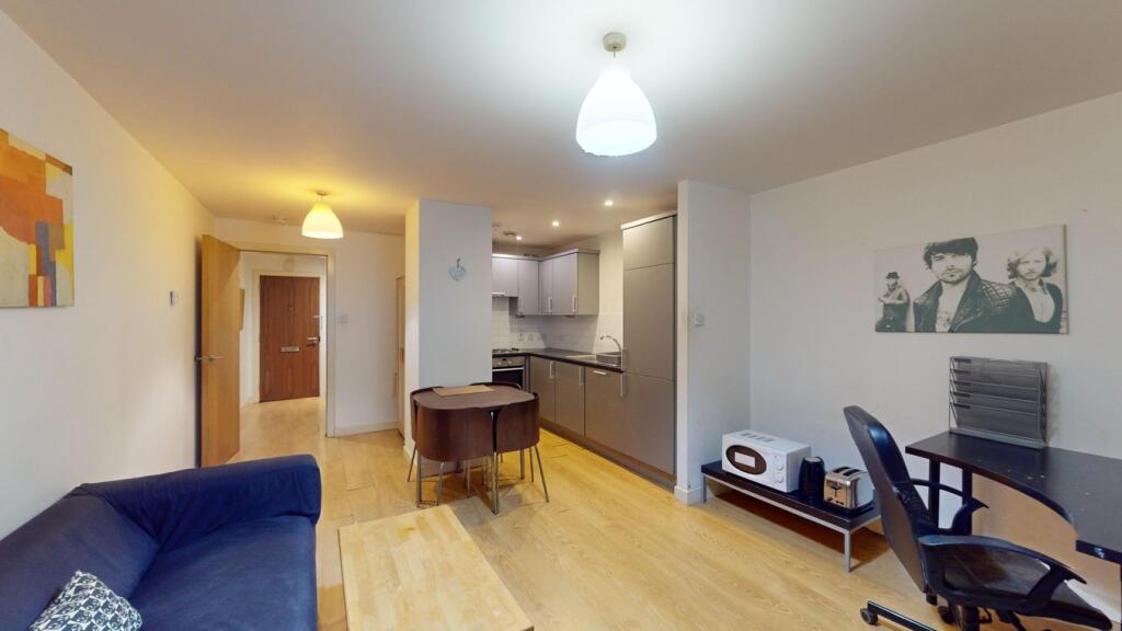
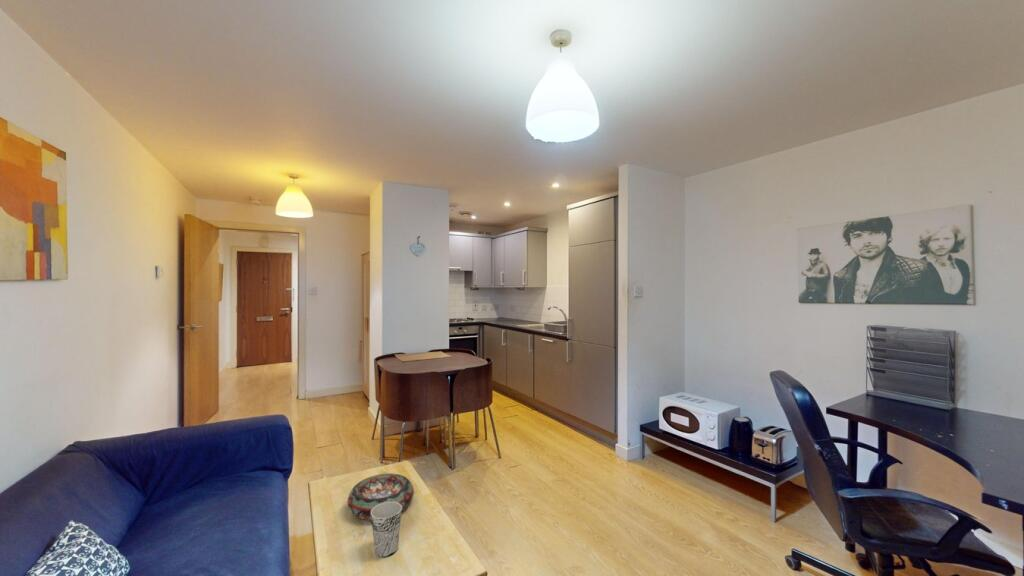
+ decorative bowl (381, 495)
+ cup (386, 529)
